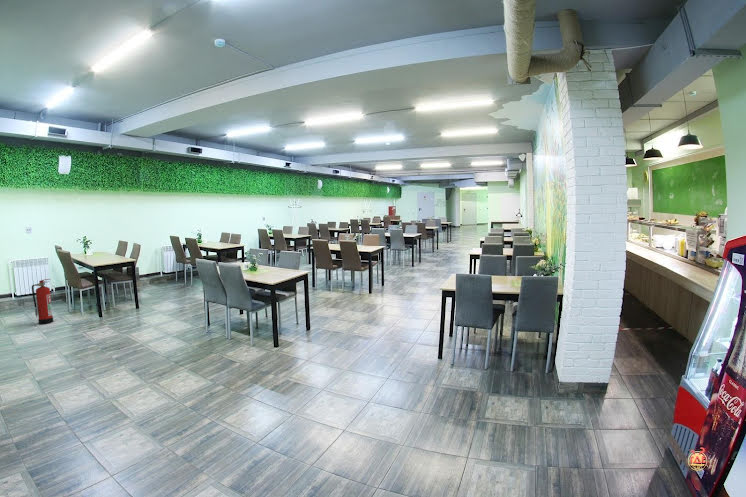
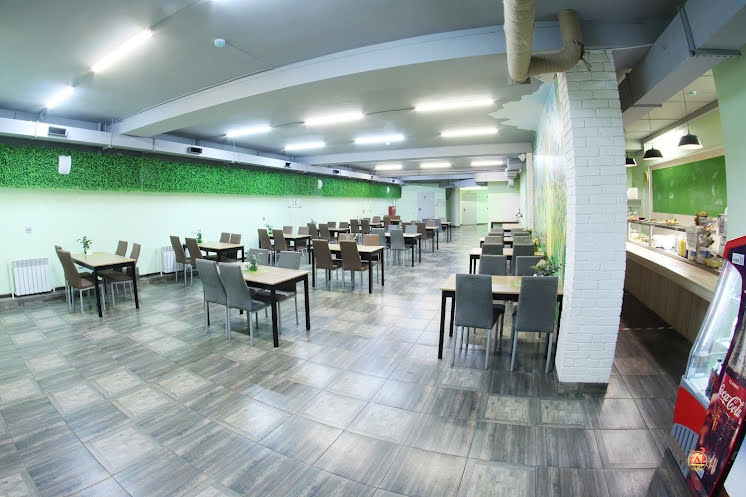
- fire extinguisher (43, 301)
